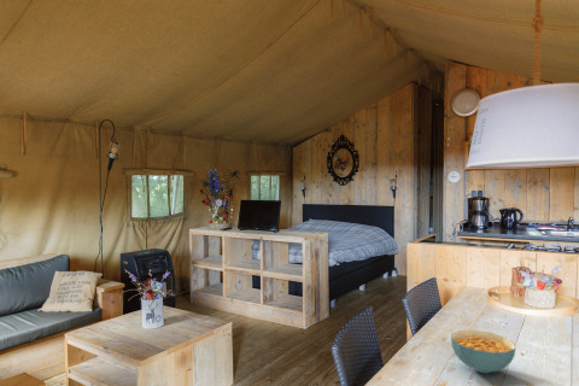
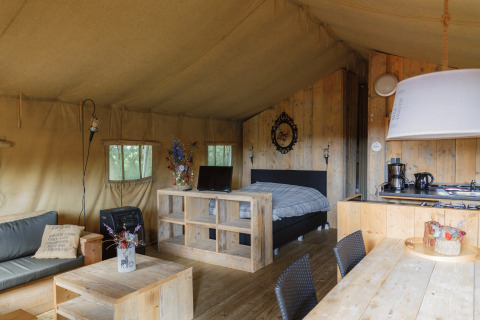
- cereal bowl (481, 355)
